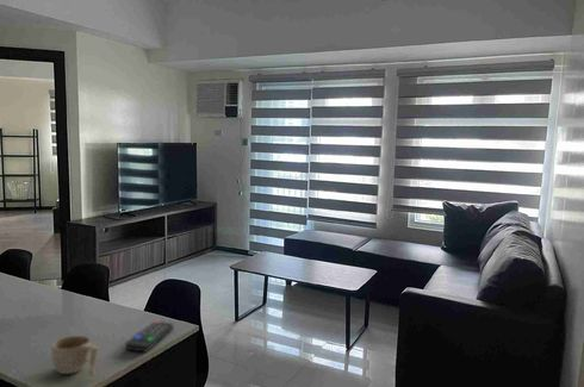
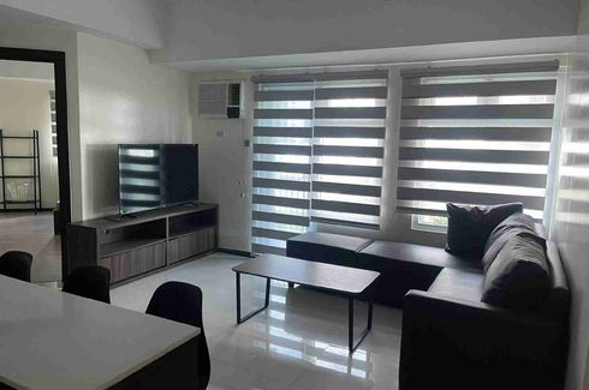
- cup (76, 357)
- remote control (150, 335)
